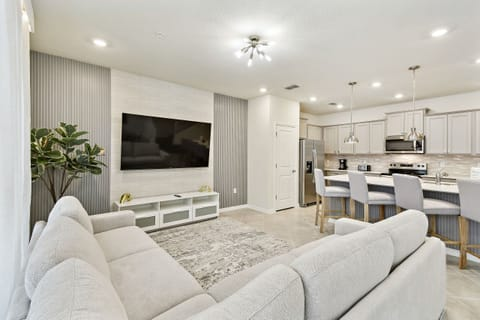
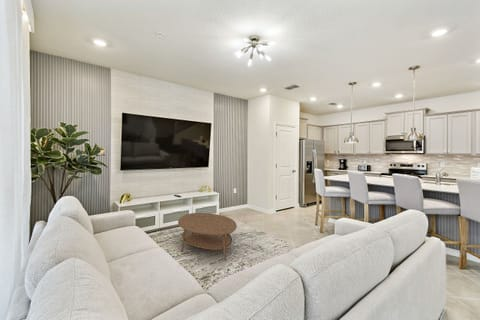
+ coffee table (206, 233)
